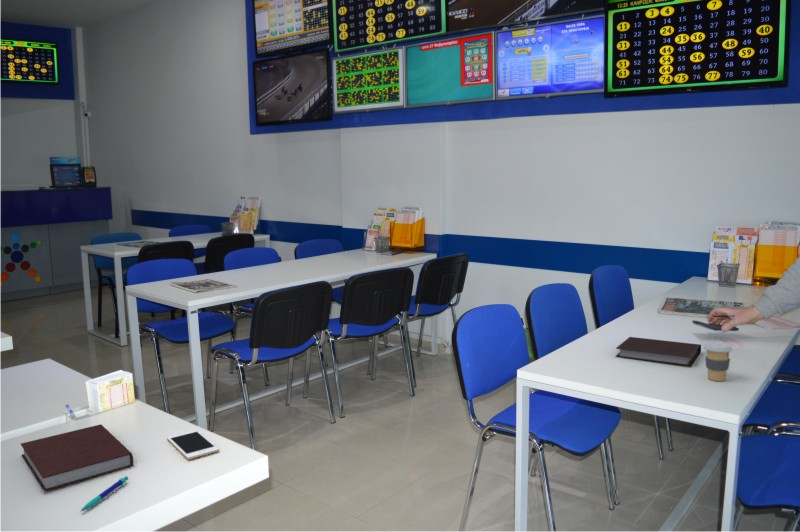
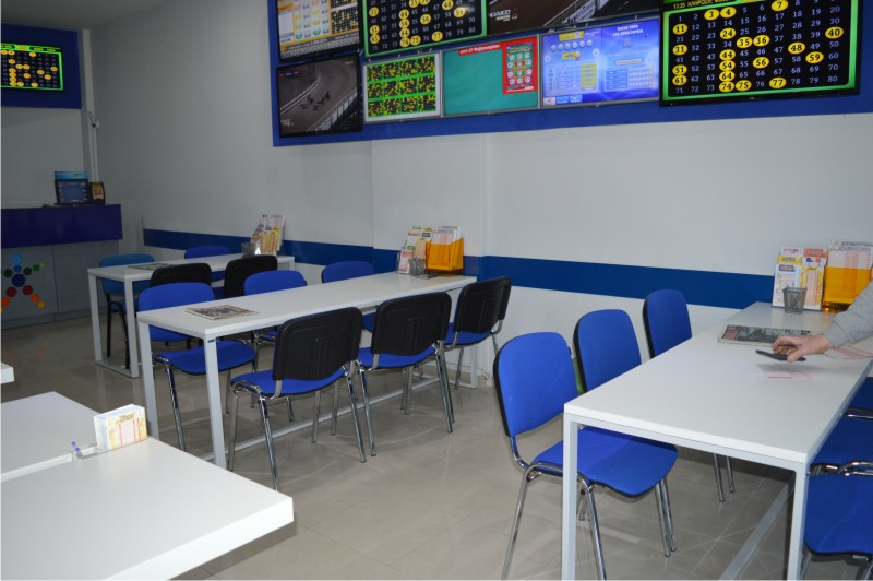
- coffee cup (717, 361)
- notebook (658, 350)
- notebook (75, 454)
- pen (104, 493)
- cell phone (192, 443)
